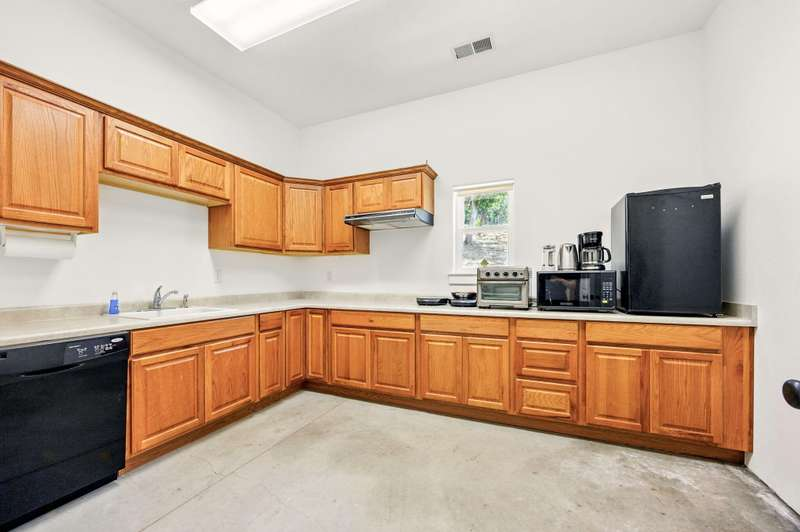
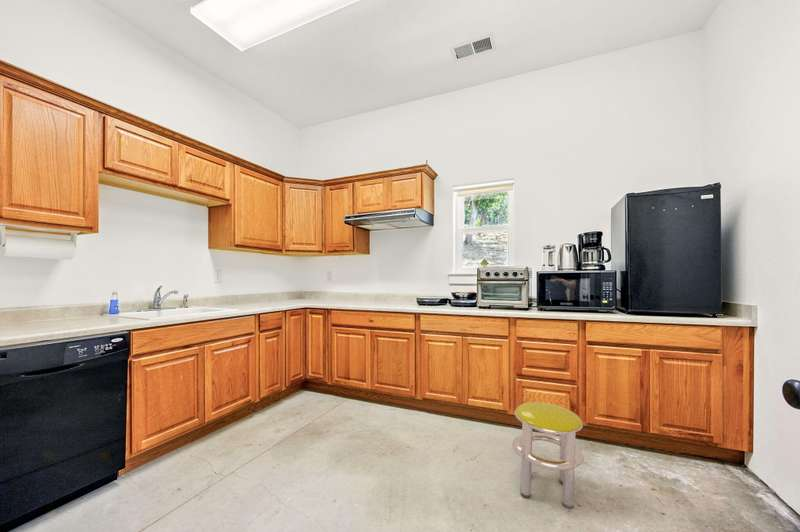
+ stool (548, 441)
